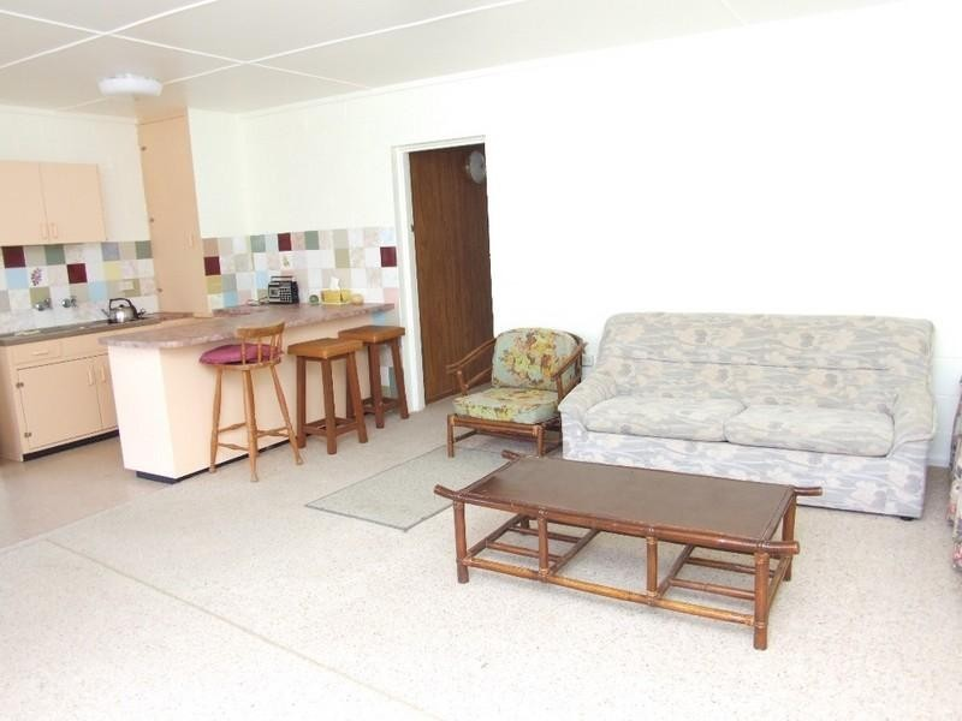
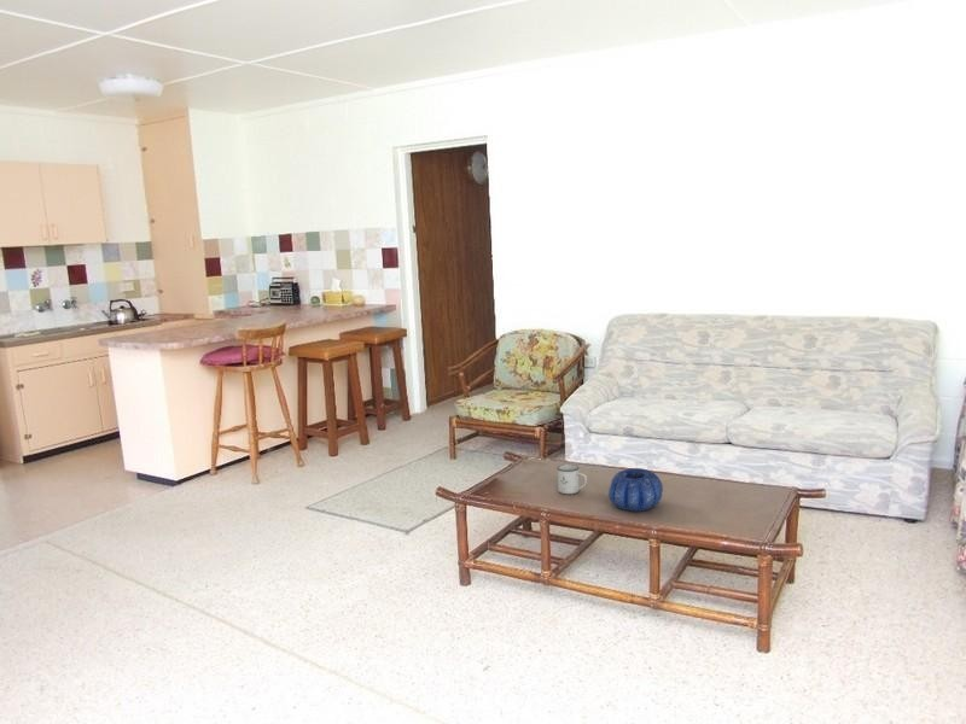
+ mug (572, 479)
+ decorative bowl (635, 489)
